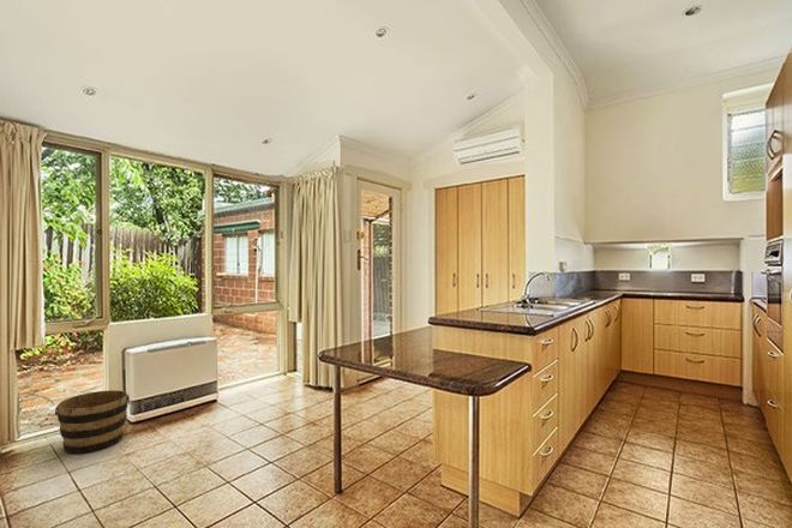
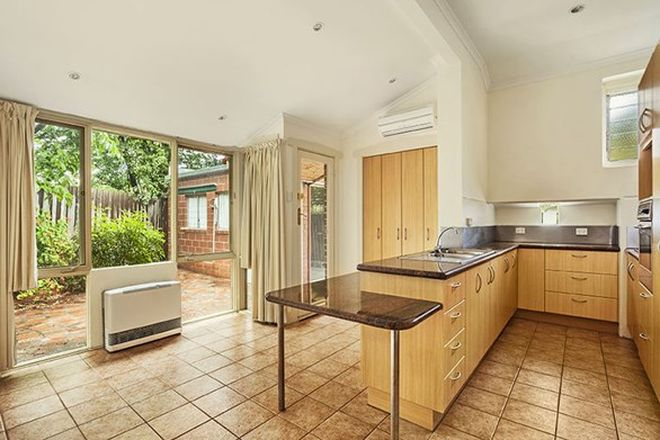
- bucket (94, 420)
